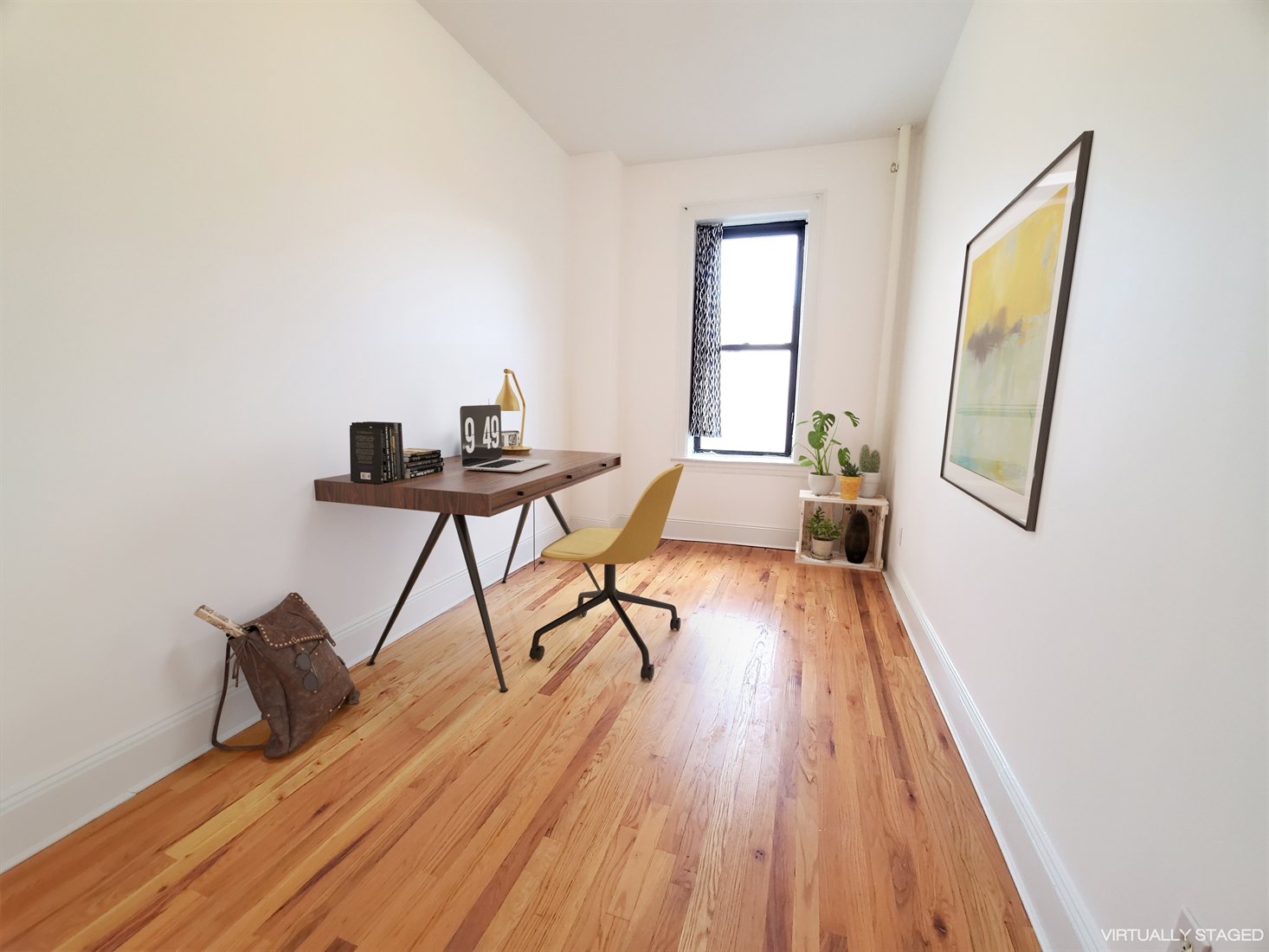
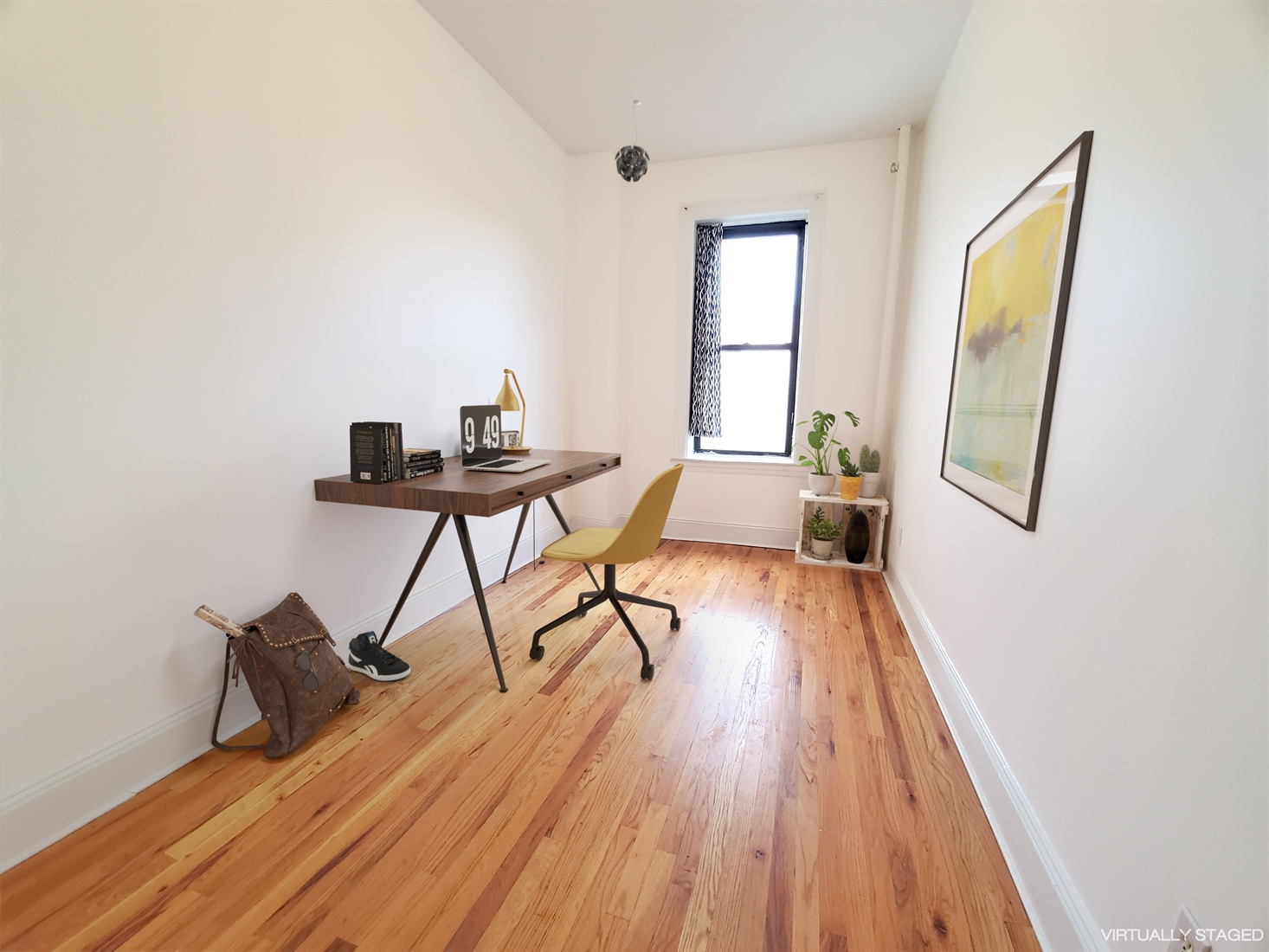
+ sneaker (377, 653)
+ pendant light (634, 144)
